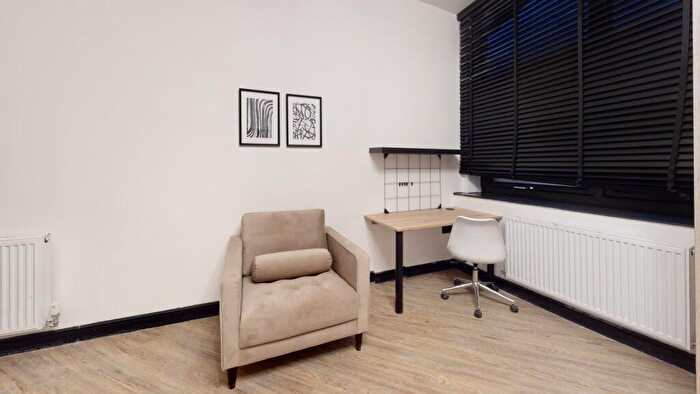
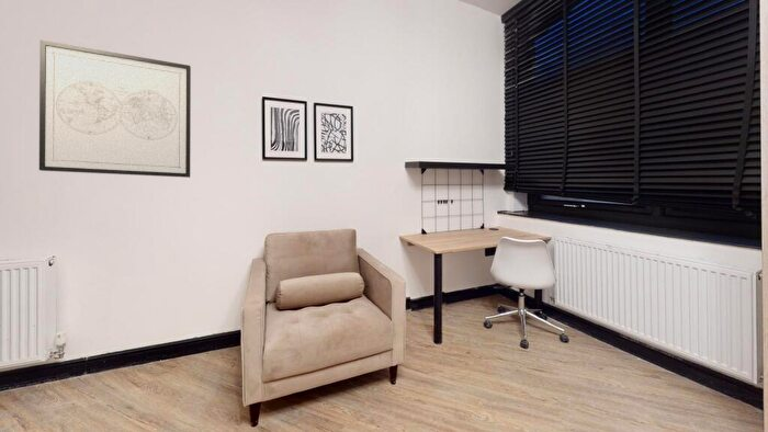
+ wall art (121, 114)
